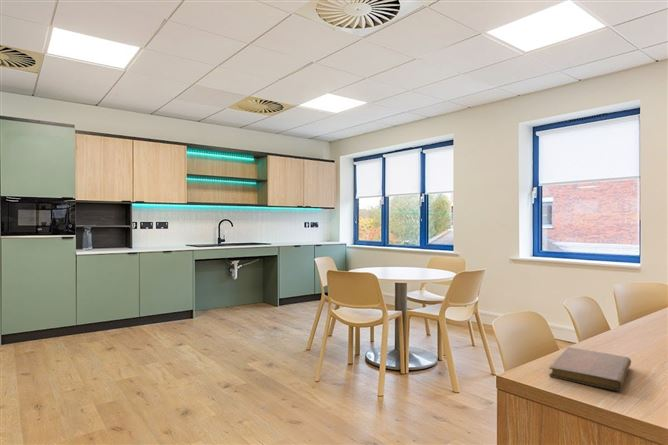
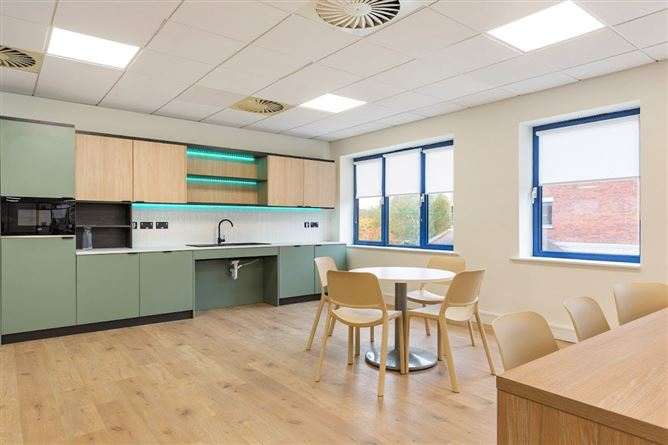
- notebook (591, 366)
